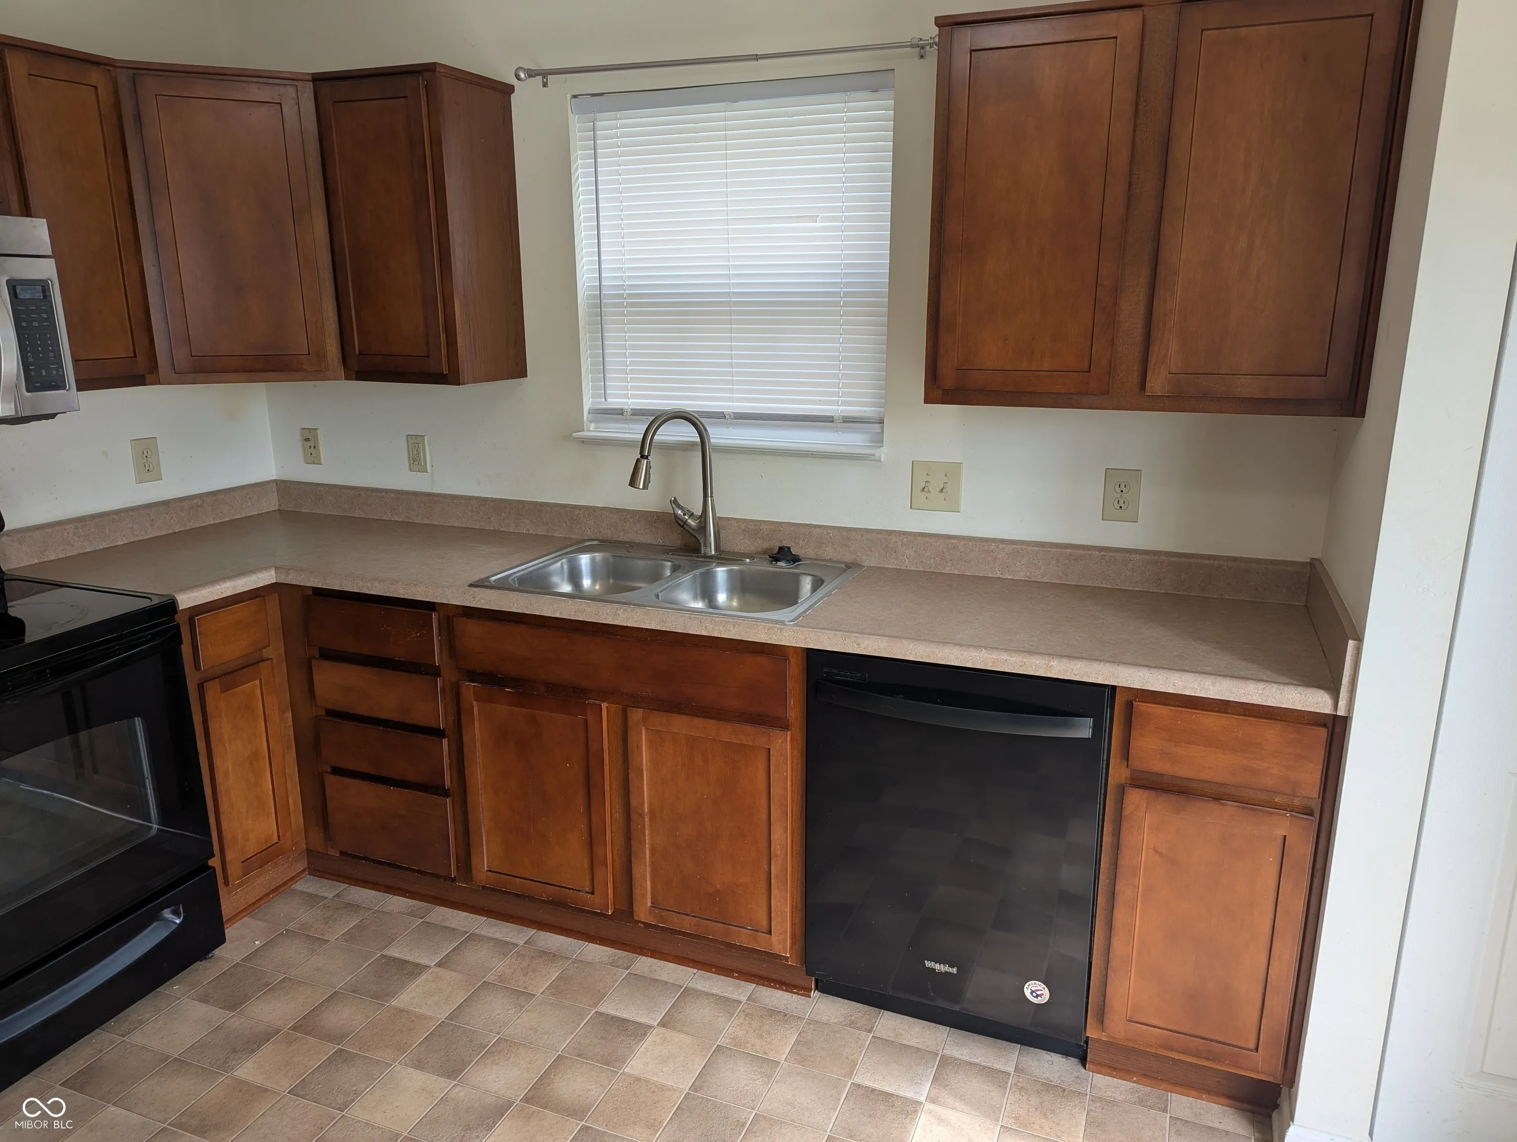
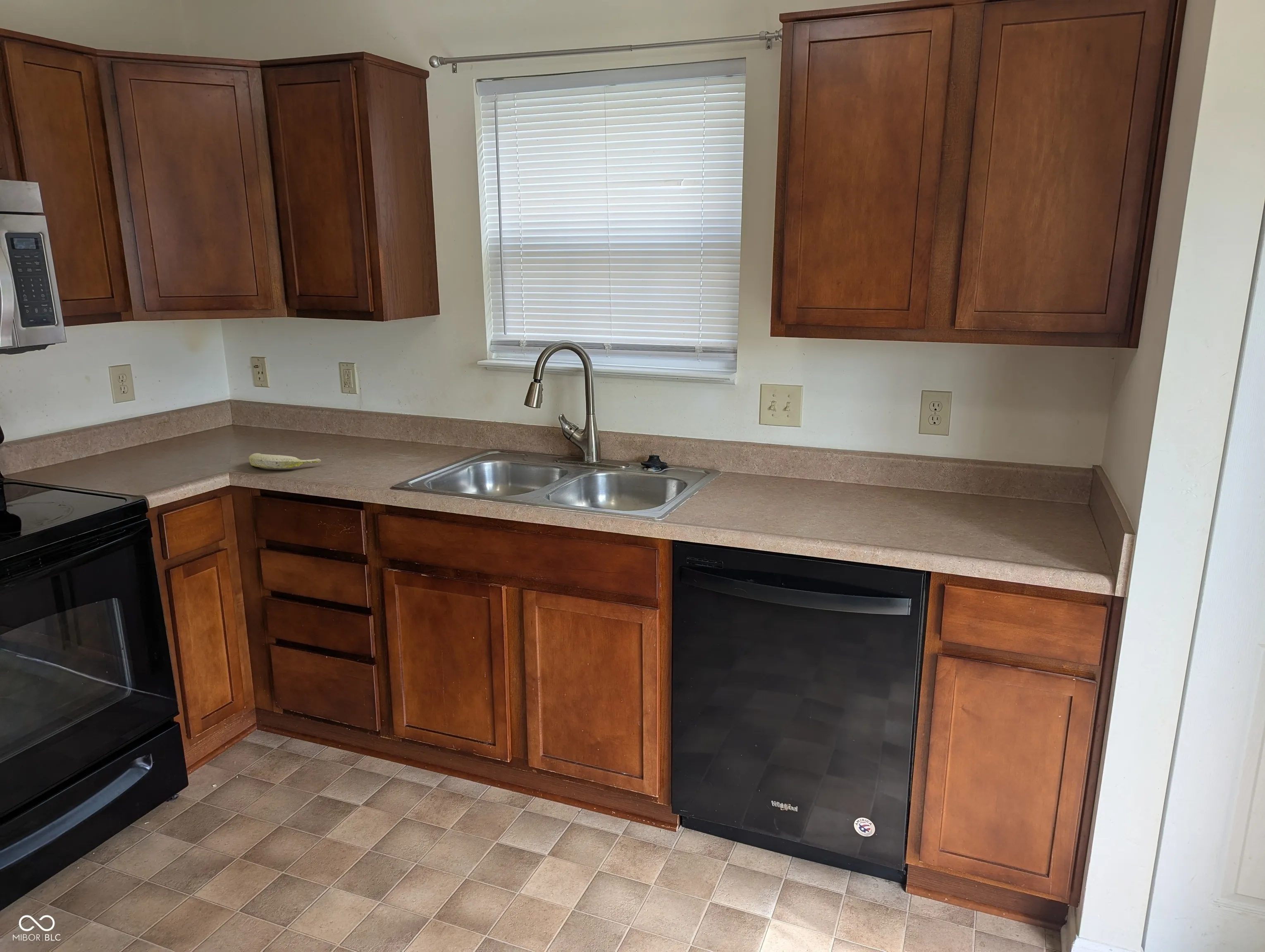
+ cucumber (283, 459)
